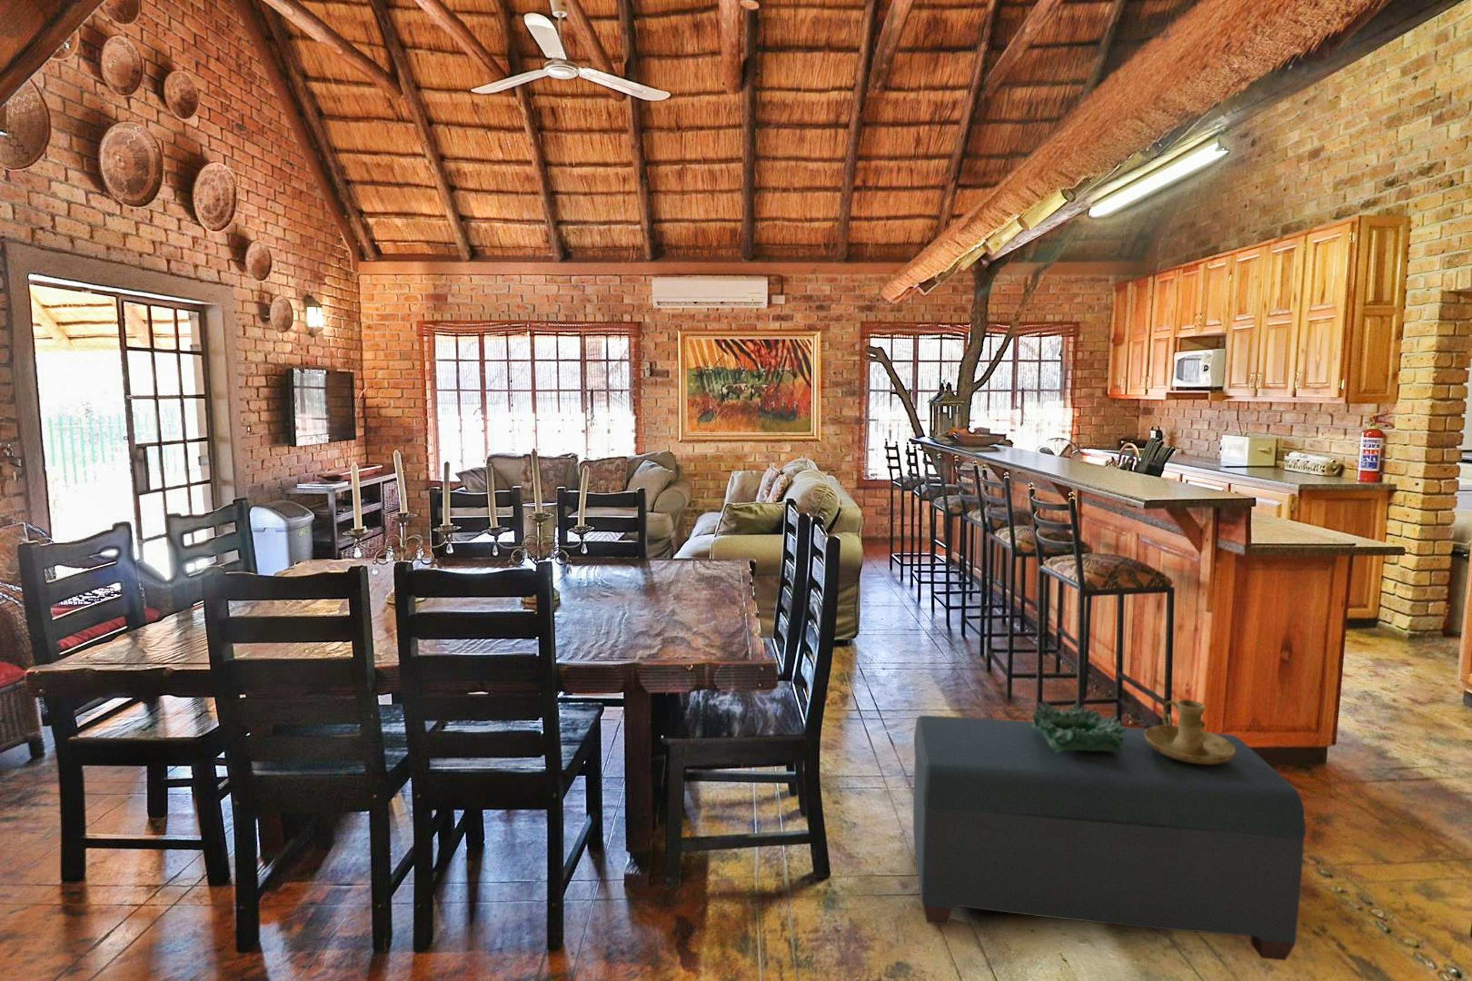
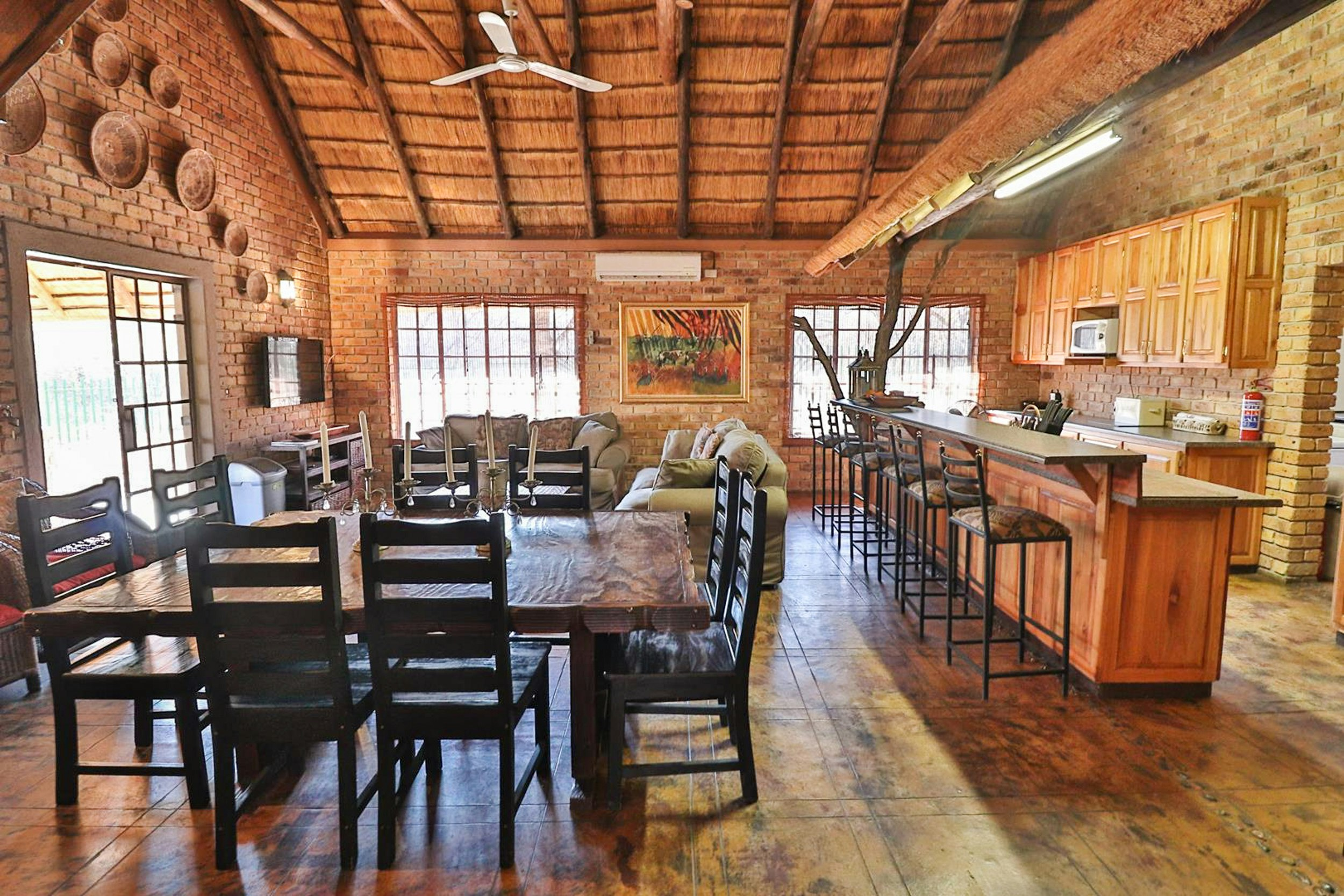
- decorative bowl (1076, 728)
- candle holder (1185, 725)
- bench (1083, 822)
